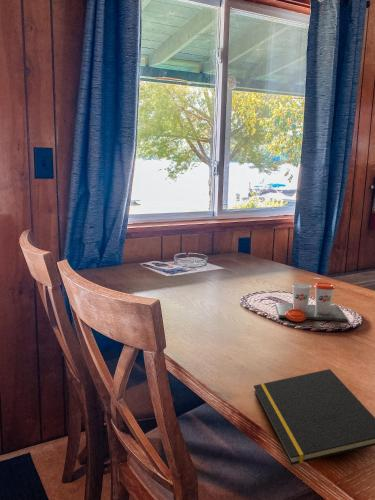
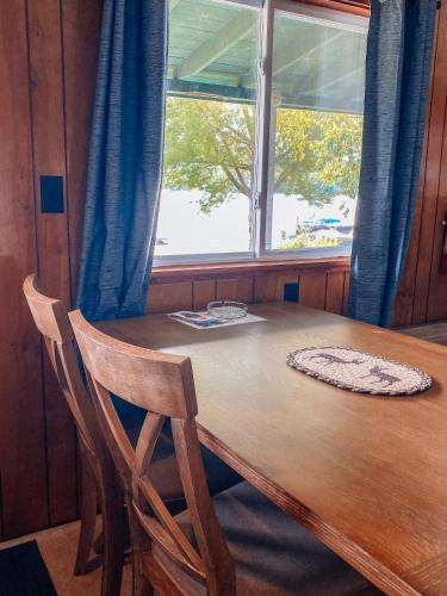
- notepad (313, 410)
- cup (308, 299)
